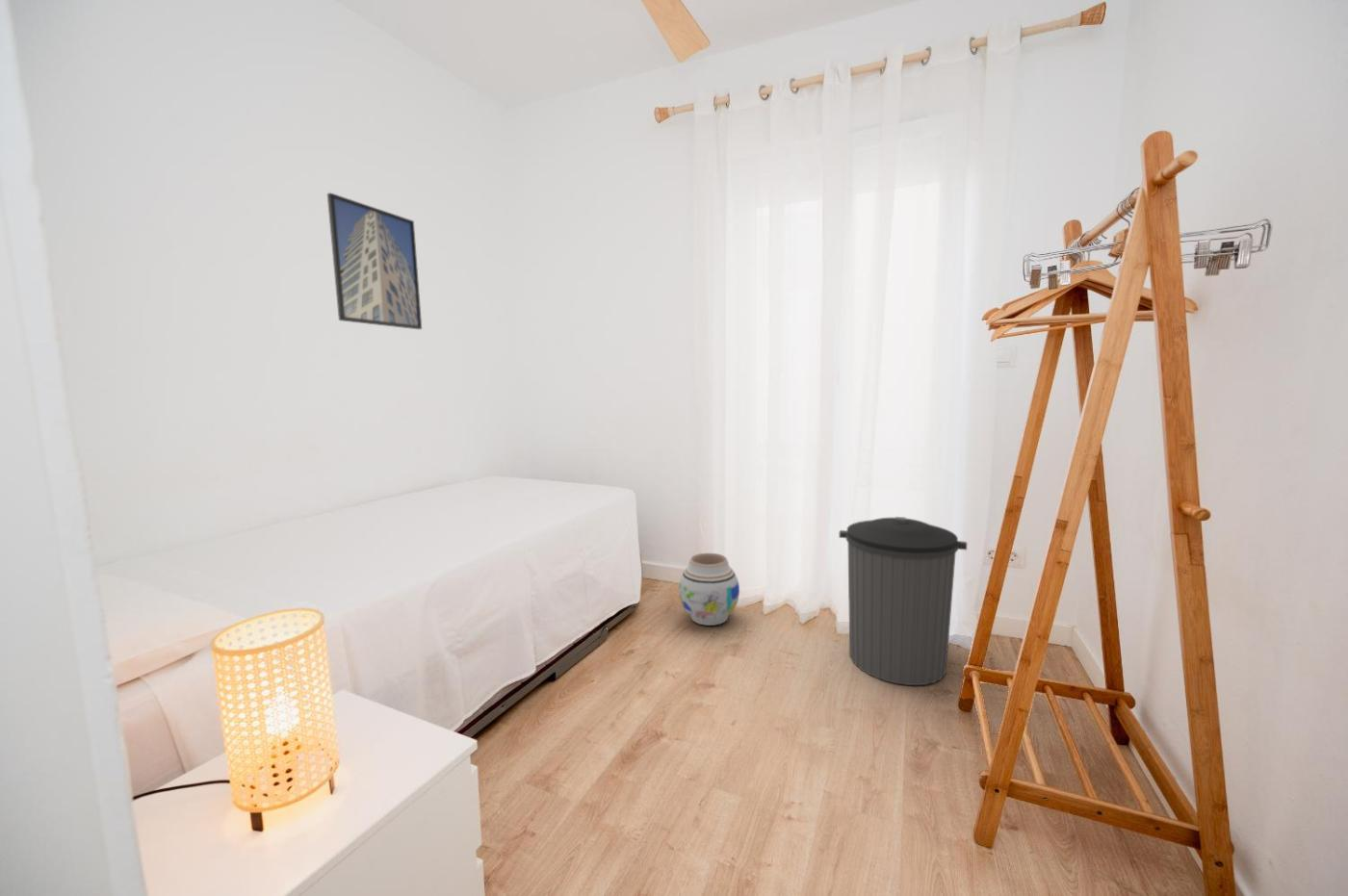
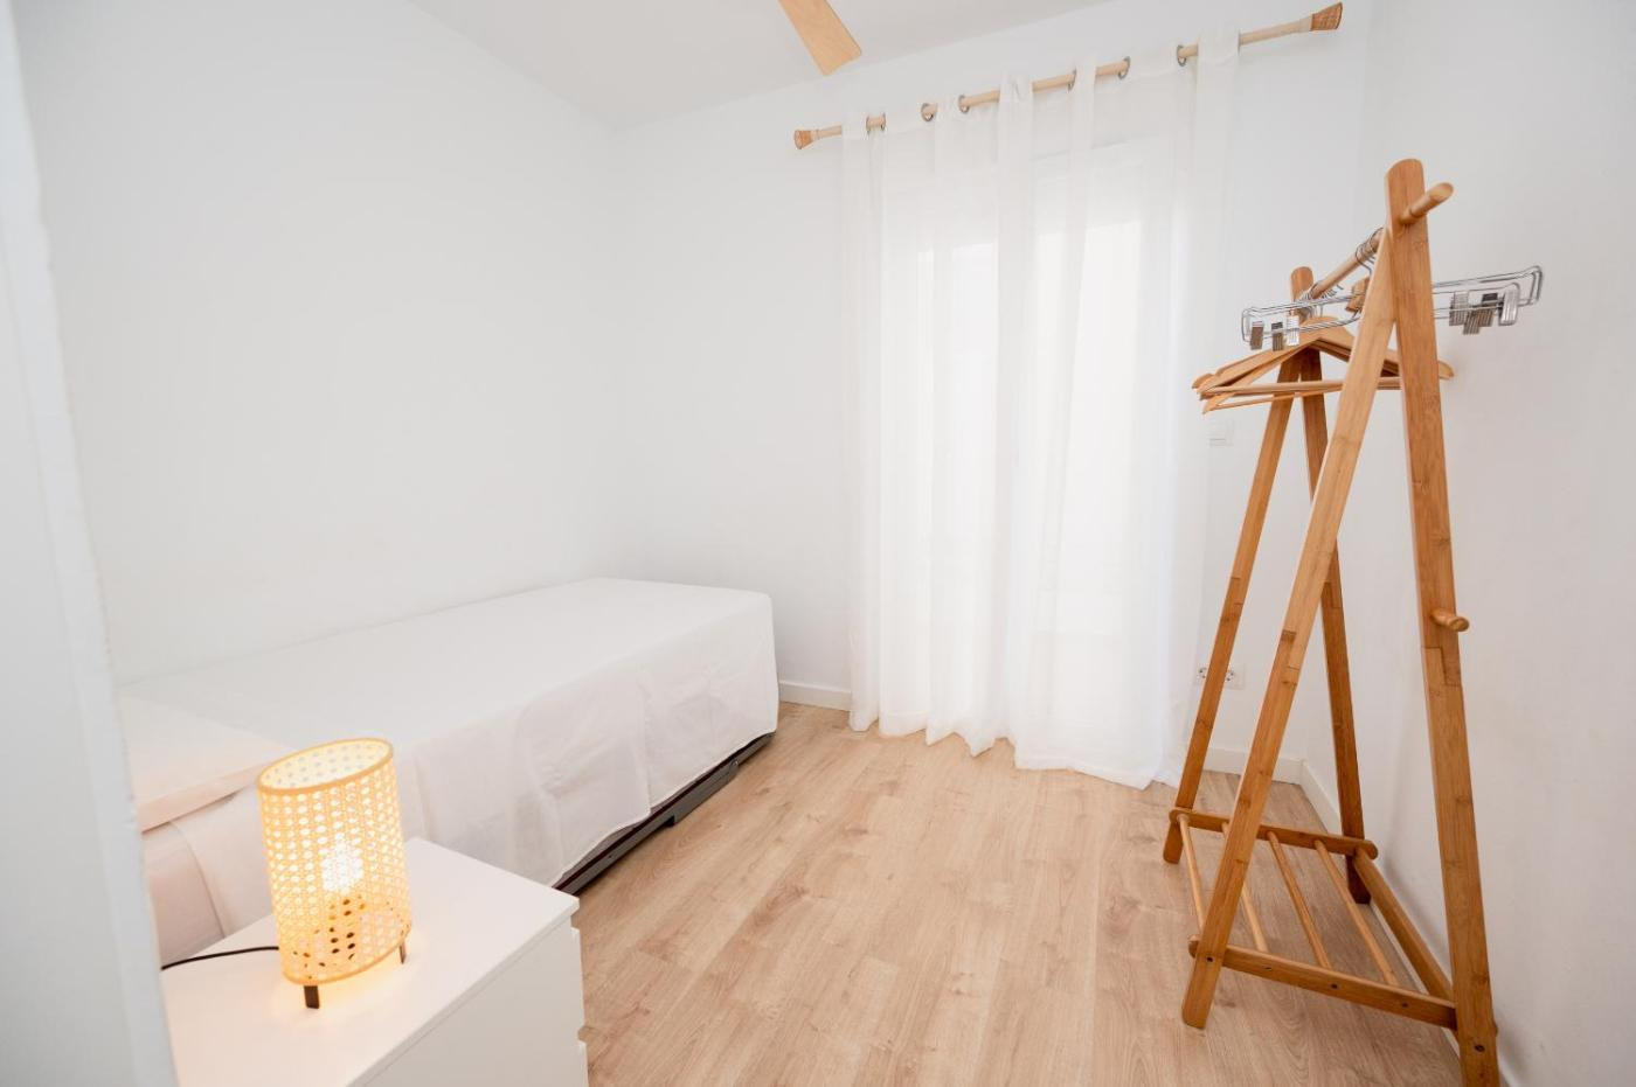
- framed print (378, 267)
- trash can (898, 590)
- vase (709, 588)
